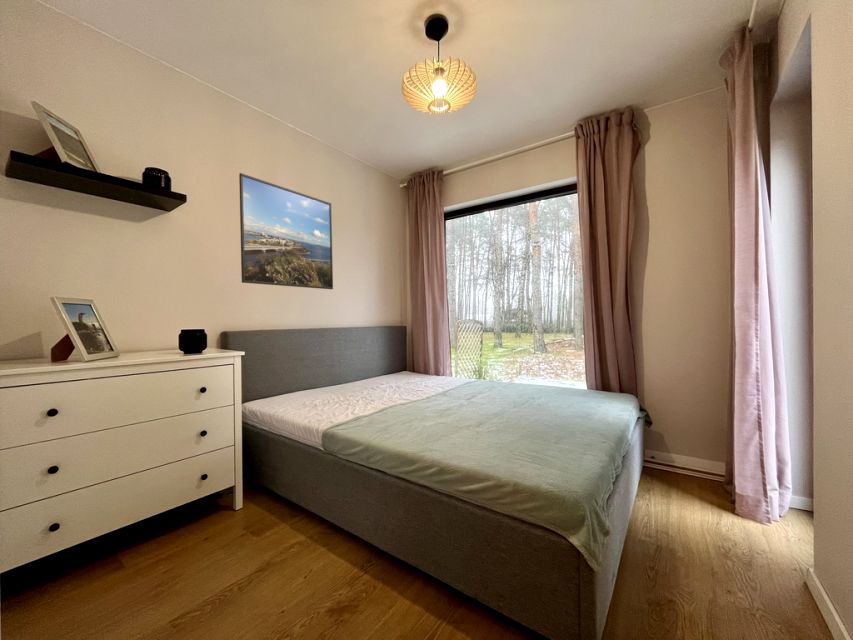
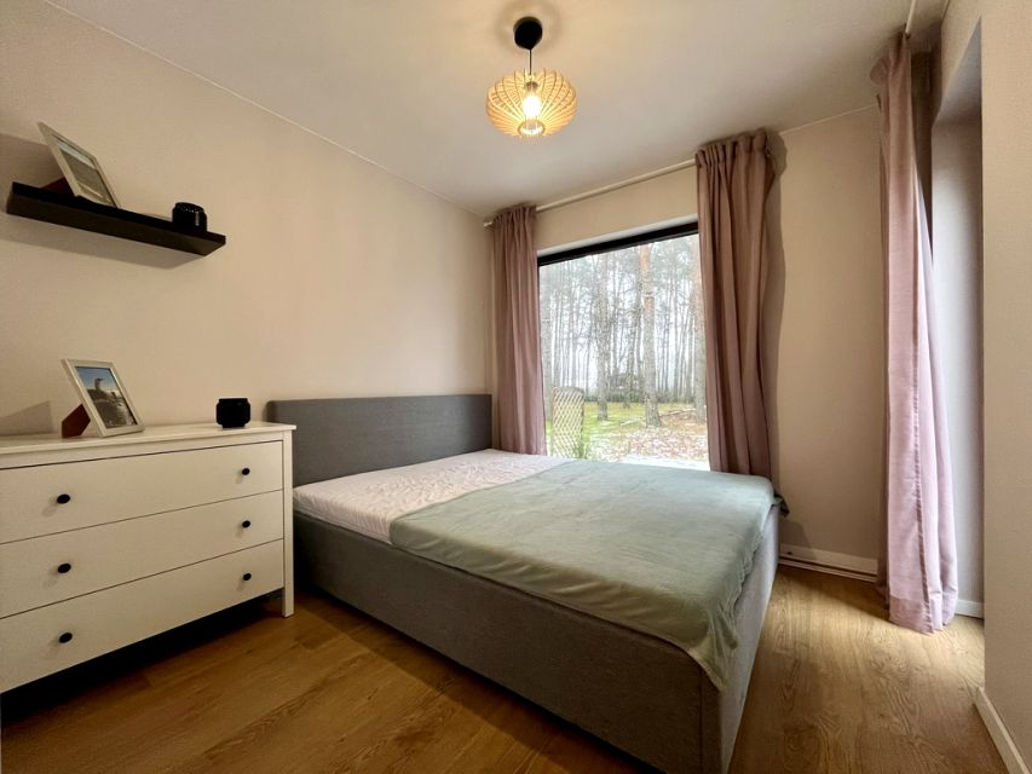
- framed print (291, 238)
